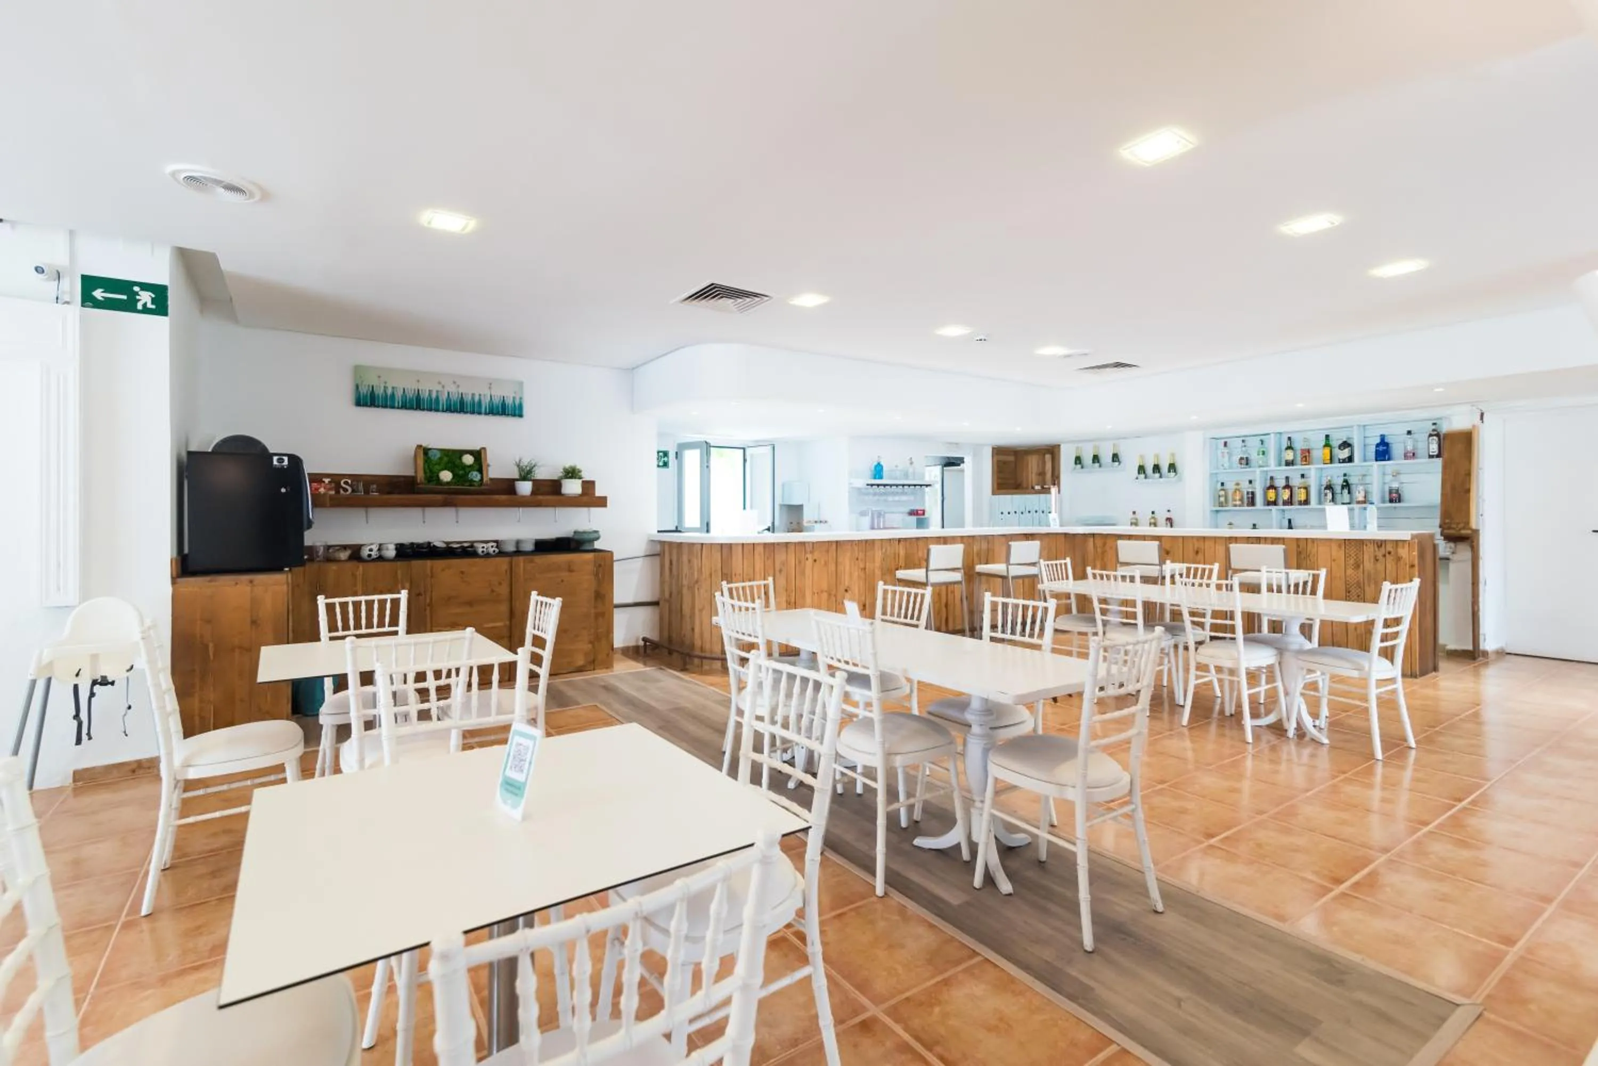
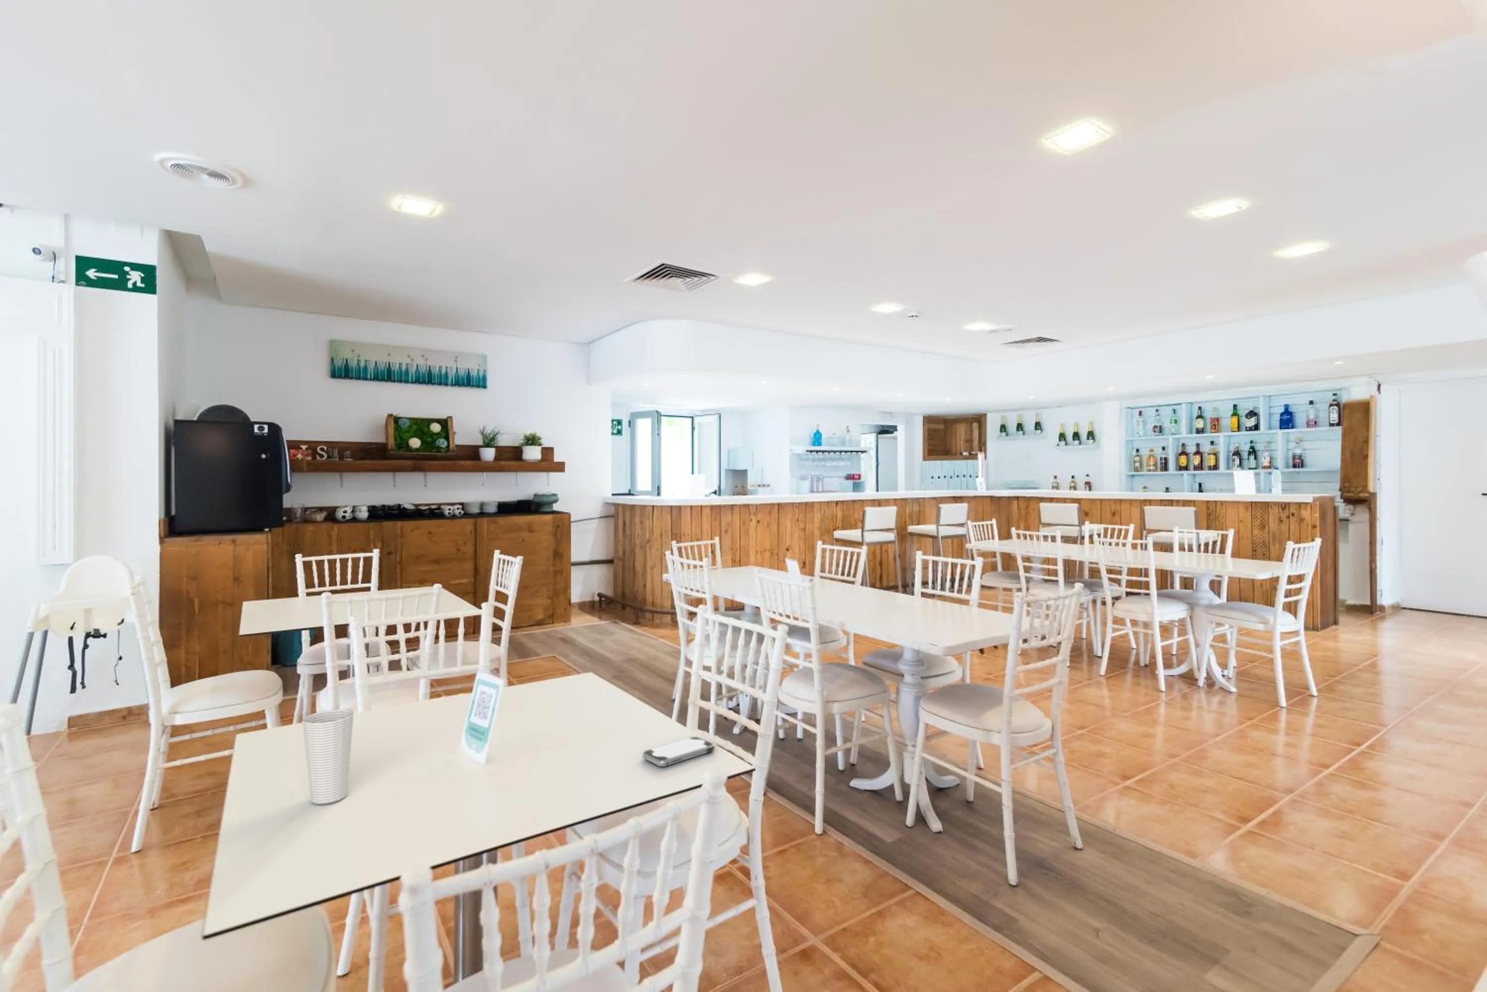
+ smartphone (679, 751)
+ cup (329, 756)
